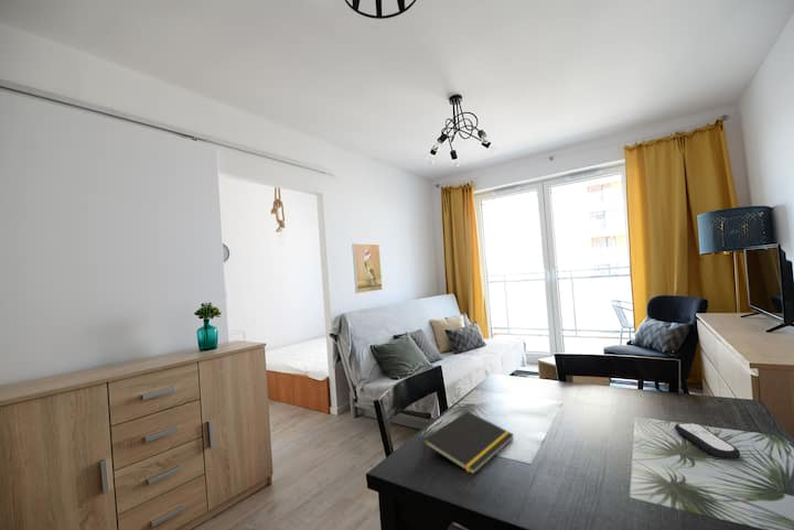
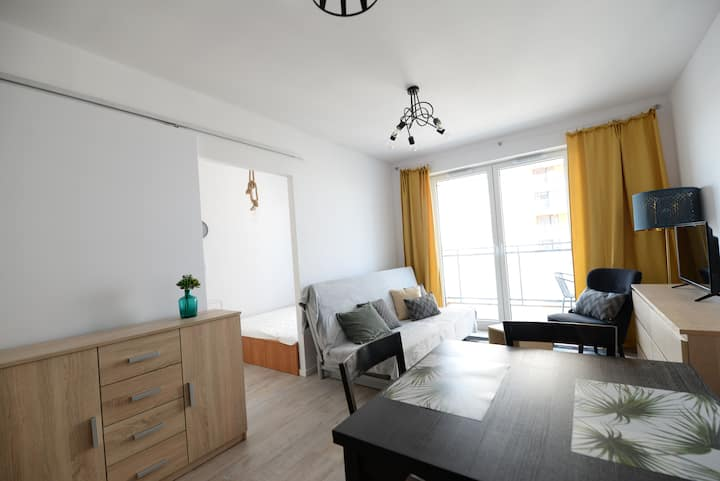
- remote control (706, 439)
- notepad (469, 439)
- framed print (367, 268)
